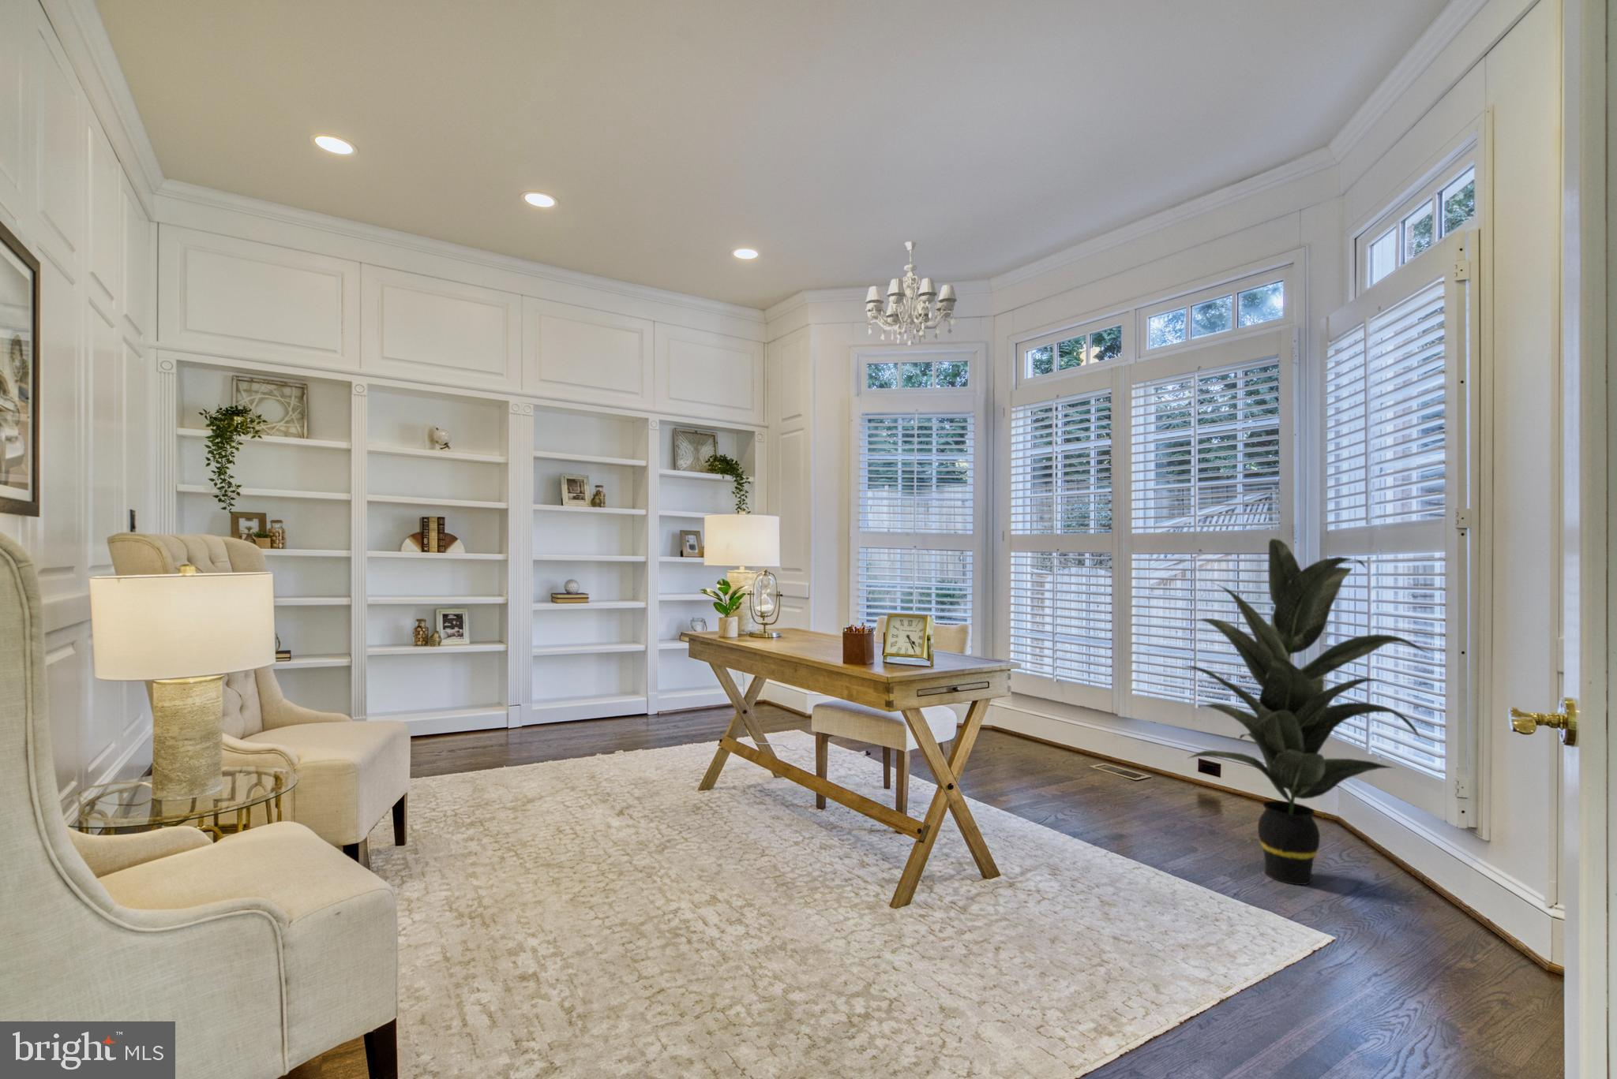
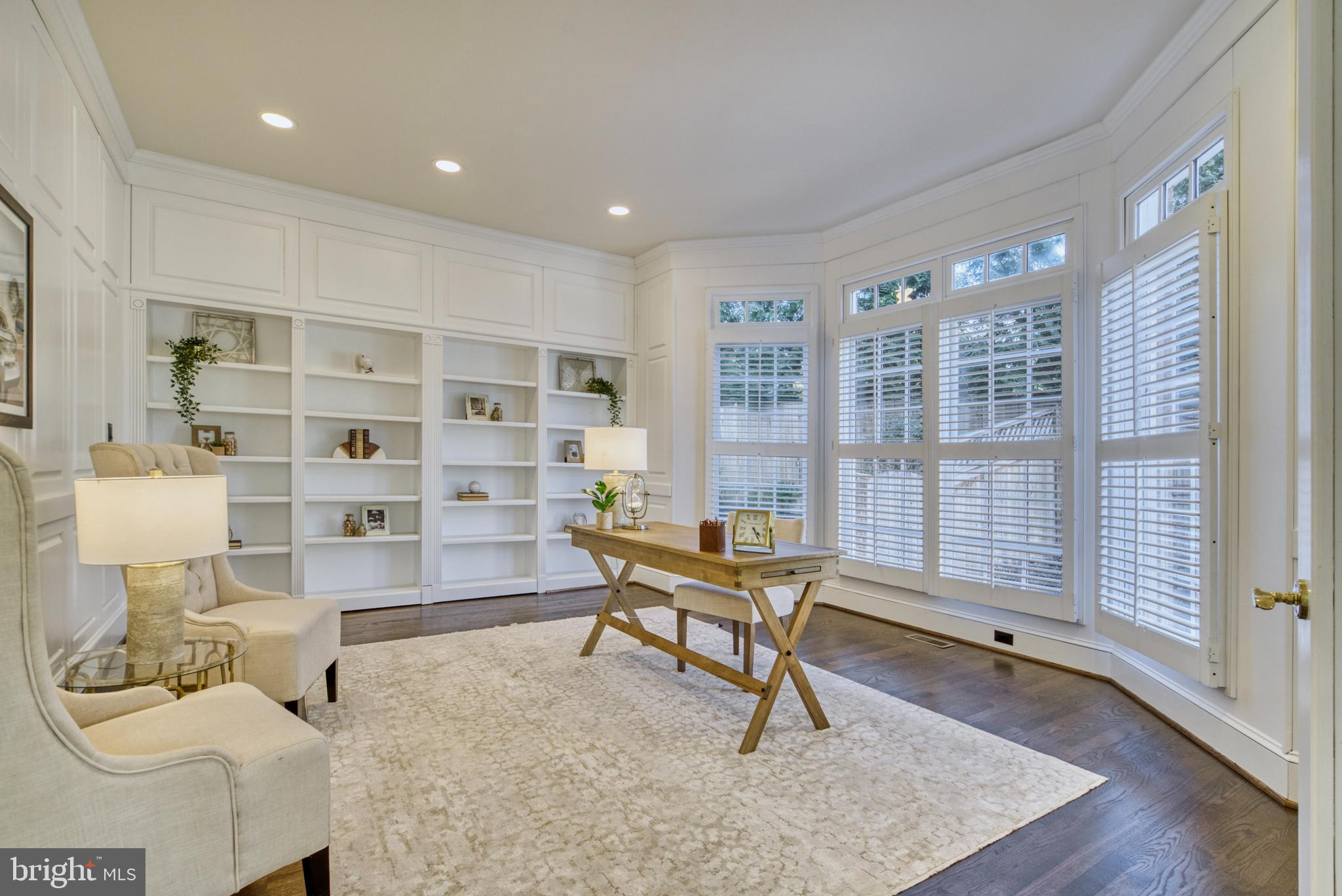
- indoor plant (1293, 706)
- chandelier (911, 294)
